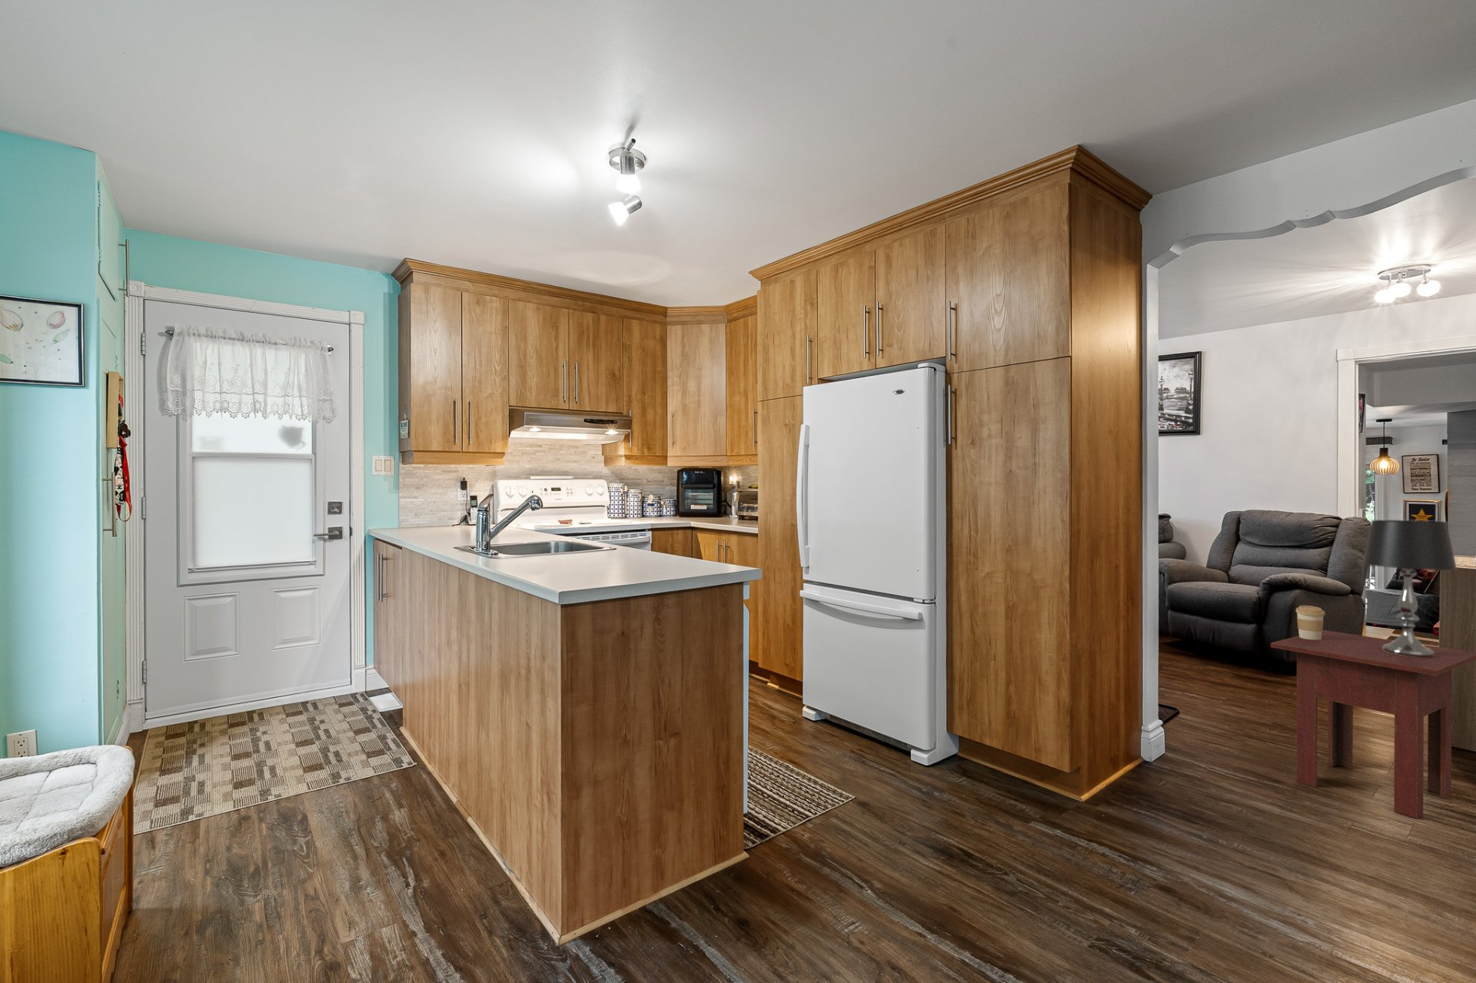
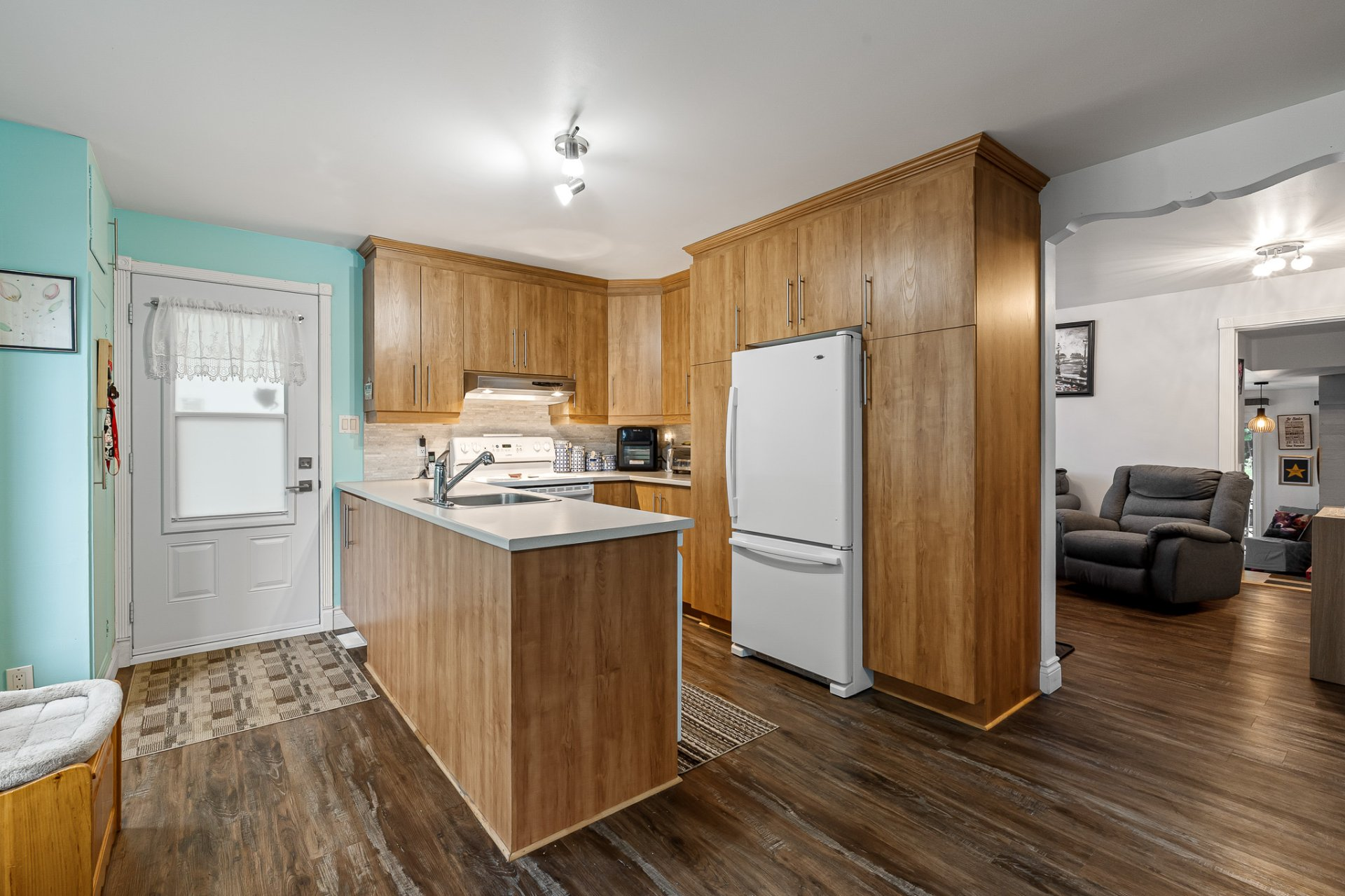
- table lamp (1408, 587)
- coffee cup (1310, 622)
- side table (1372, 710)
